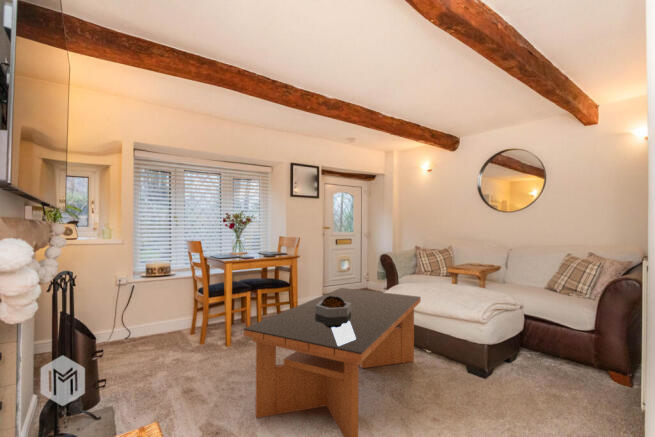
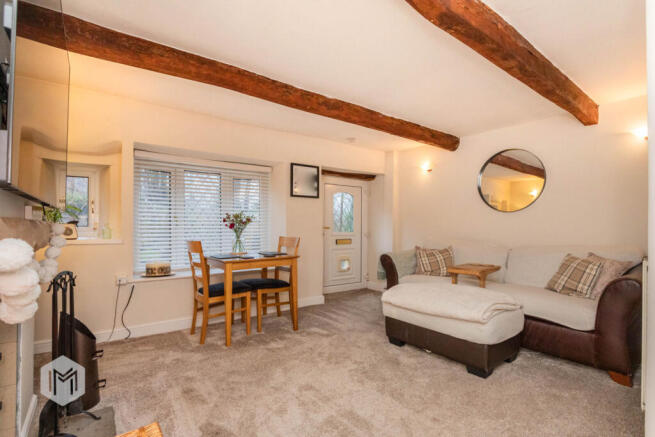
- coffee table (347, 346)
- decorative bowl (333, 303)
